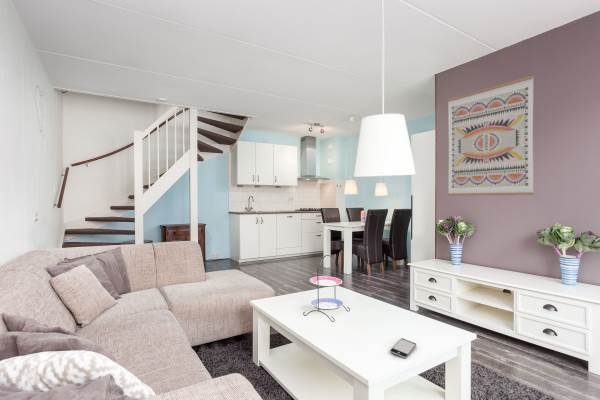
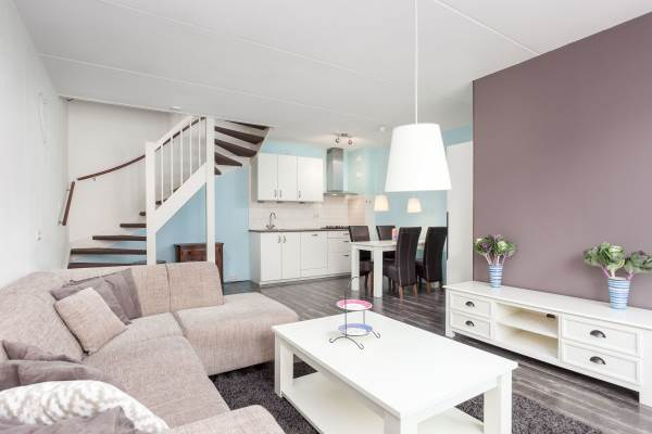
- wall art (486, 142)
- smartphone (403, 347)
